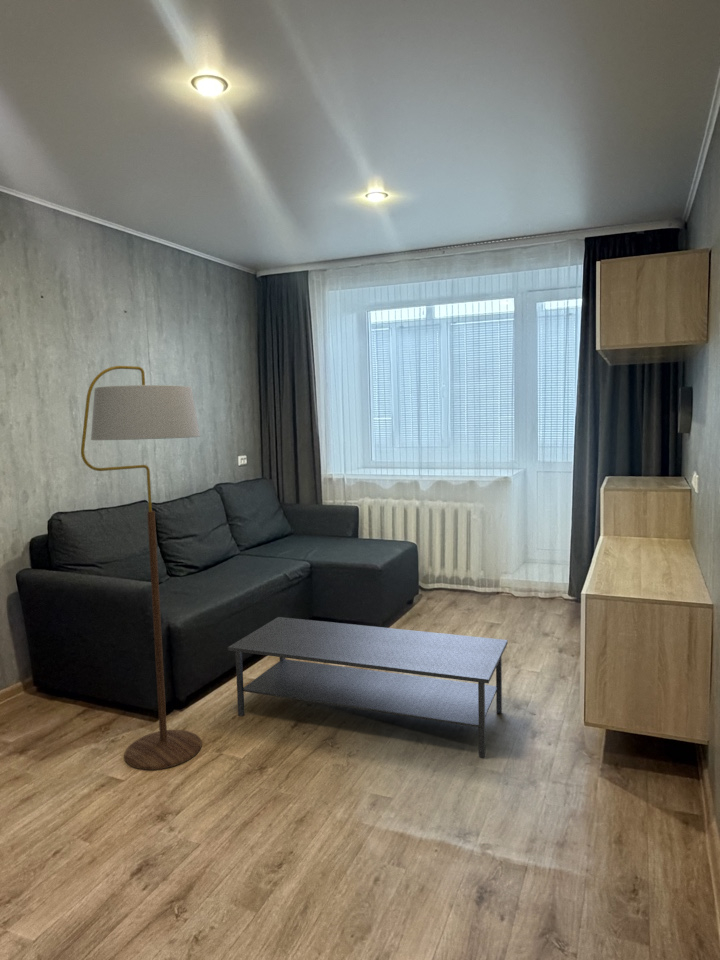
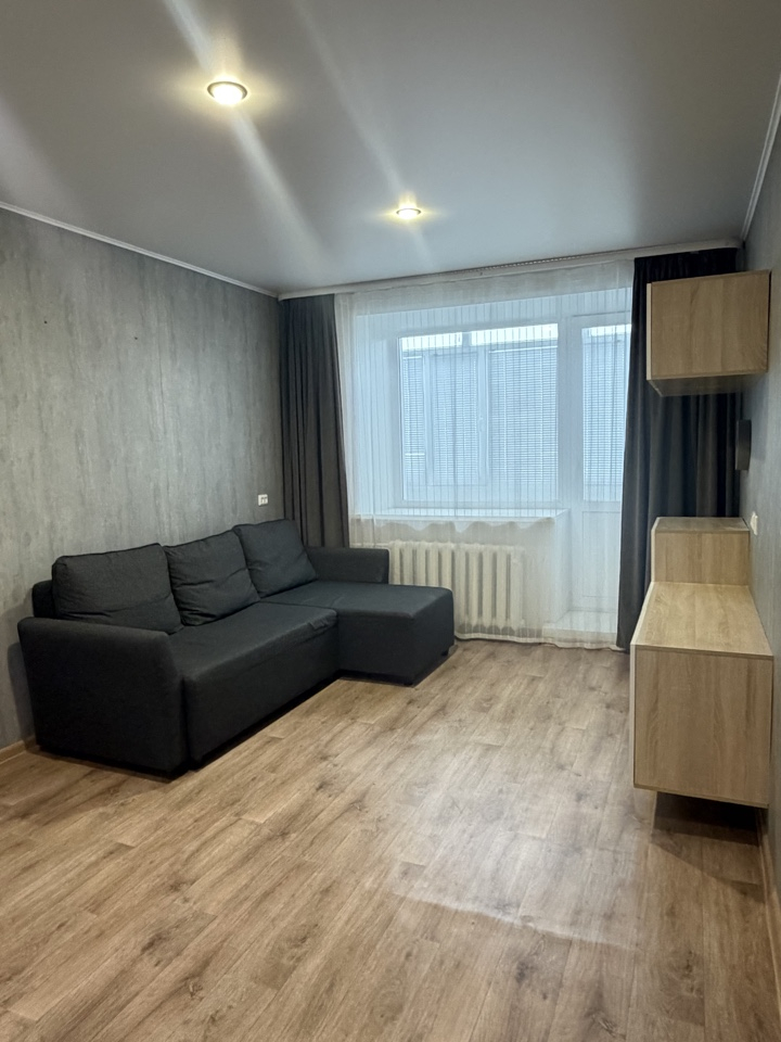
- floor lamp (150, 564)
- coffee table (368, 678)
